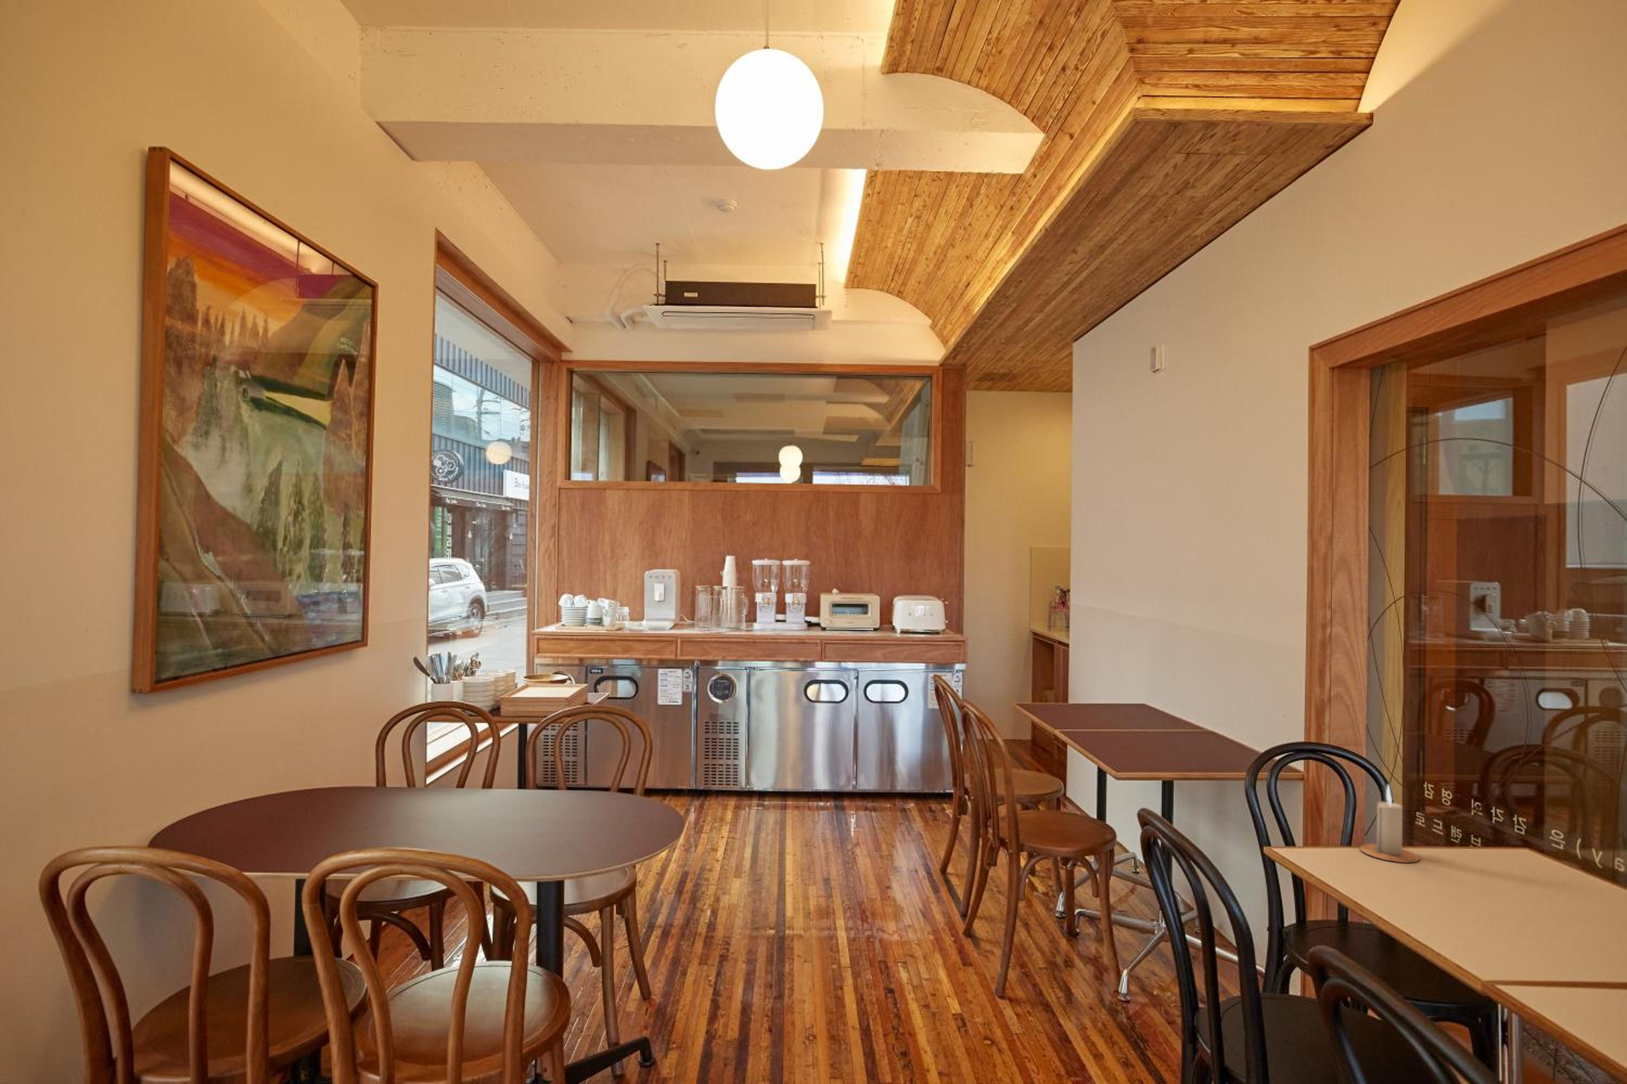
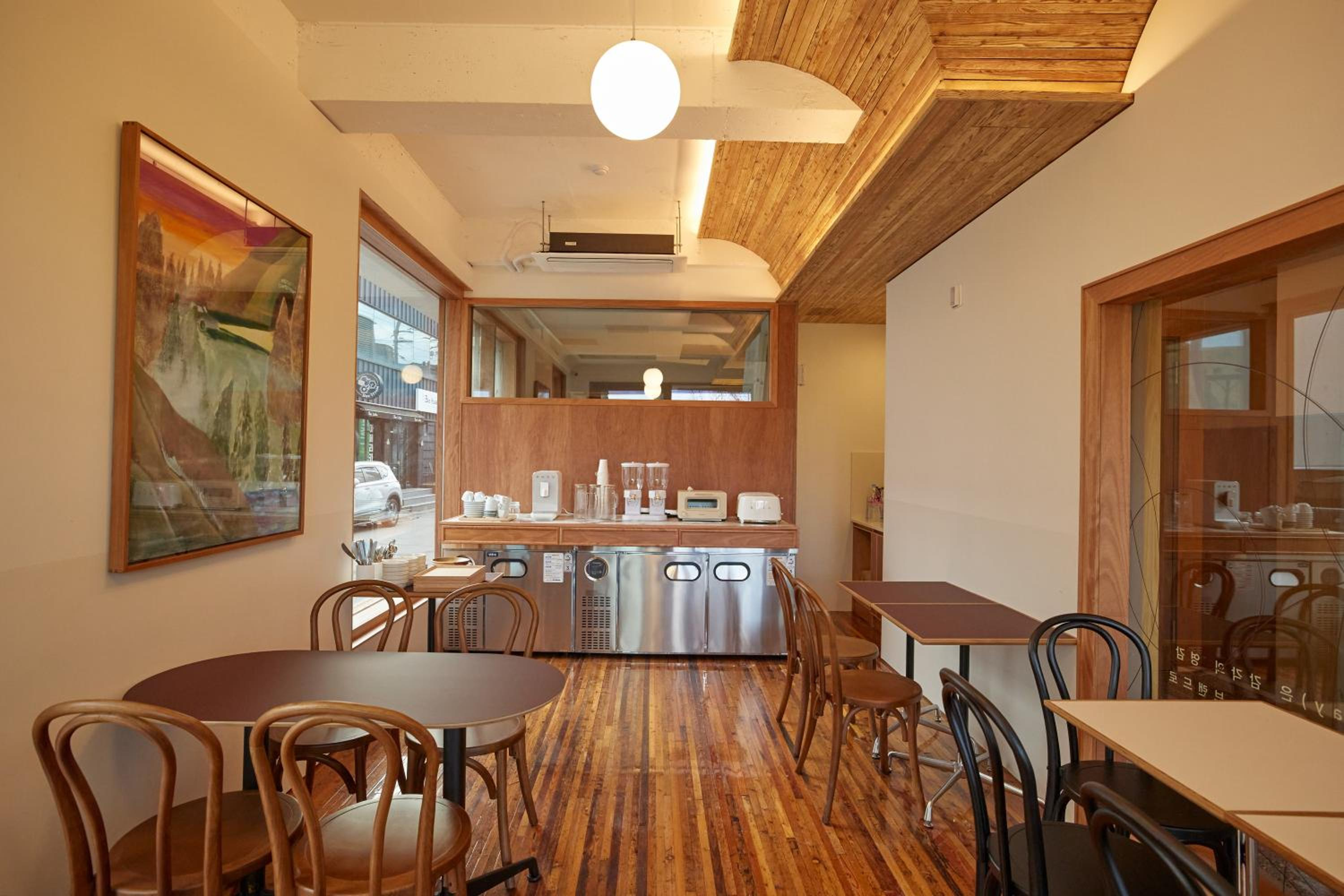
- candle (1390, 818)
